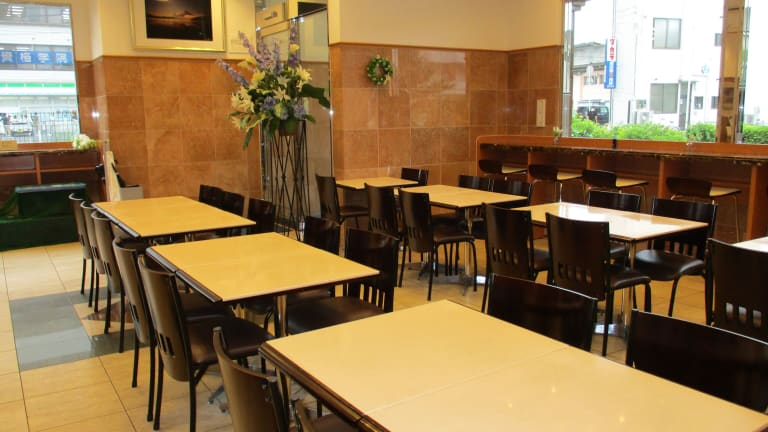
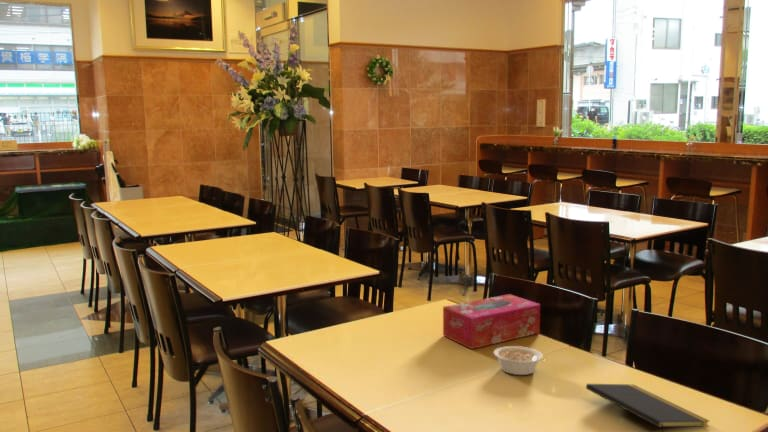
+ notepad (644, 404)
+ tissue box (491, 319)
+ legume (519, 360)
